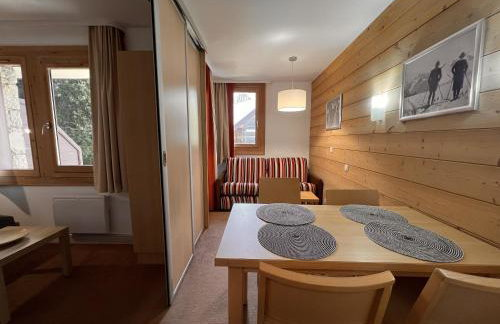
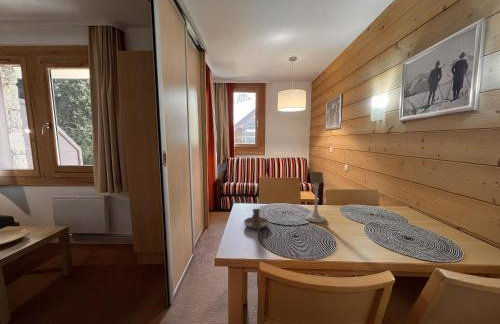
+ candle holder (316, 195)
+ candle holder (256, 218)
